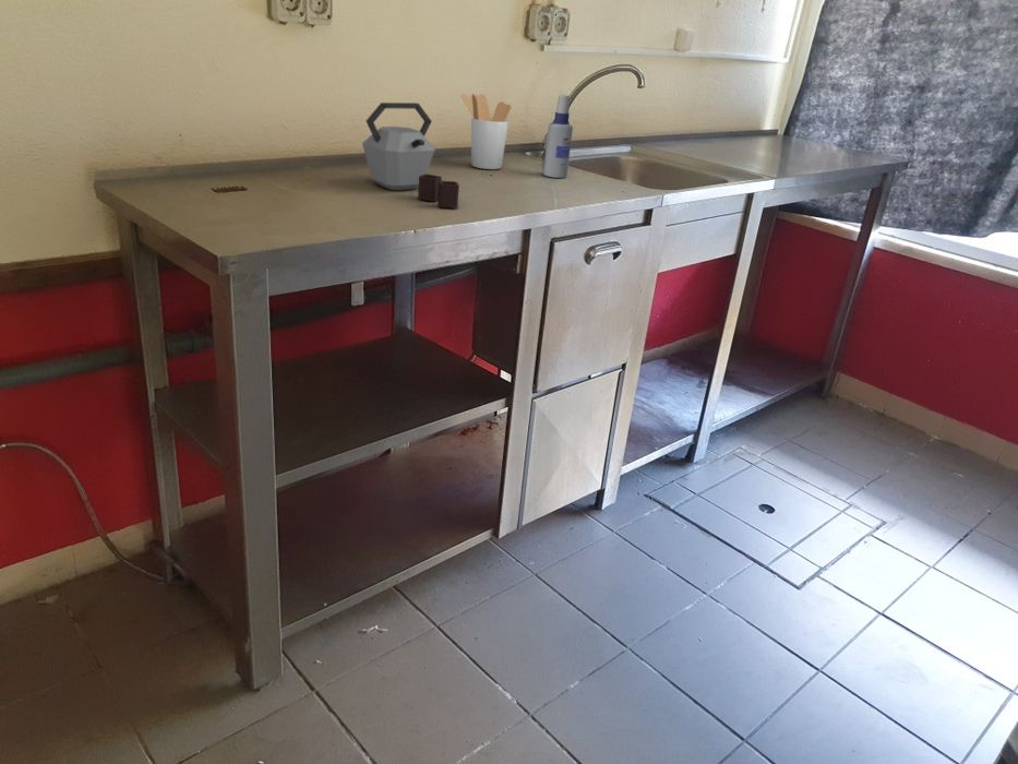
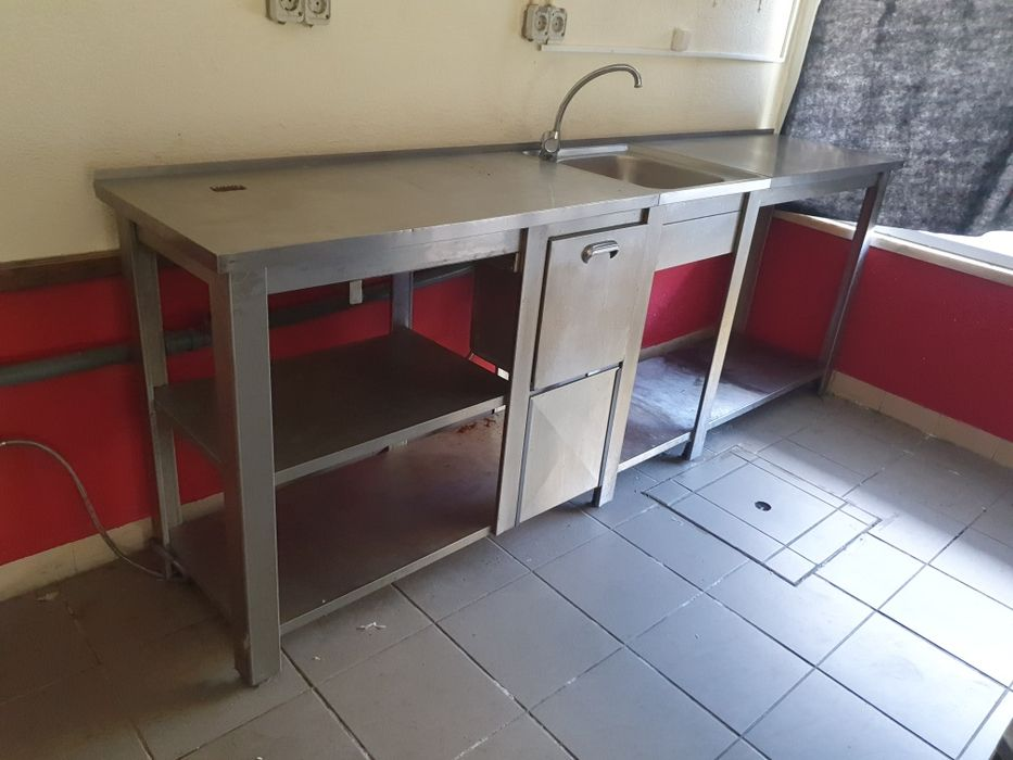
- utensil holder (483, 129)
- kettle (418, 152)
- spray bottle (559, 135)
